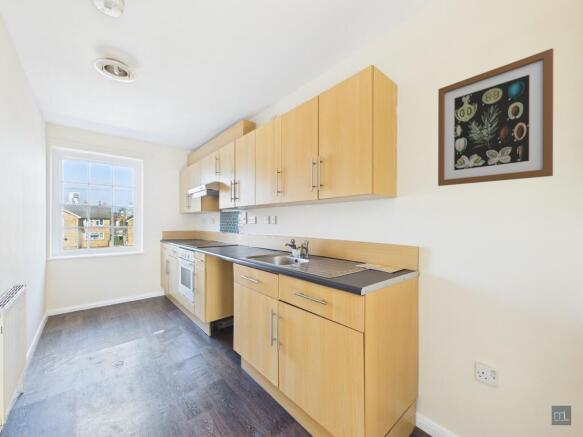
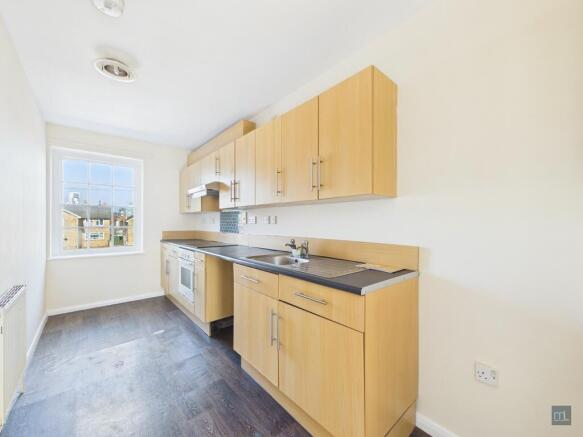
- wall art (488, 126)
